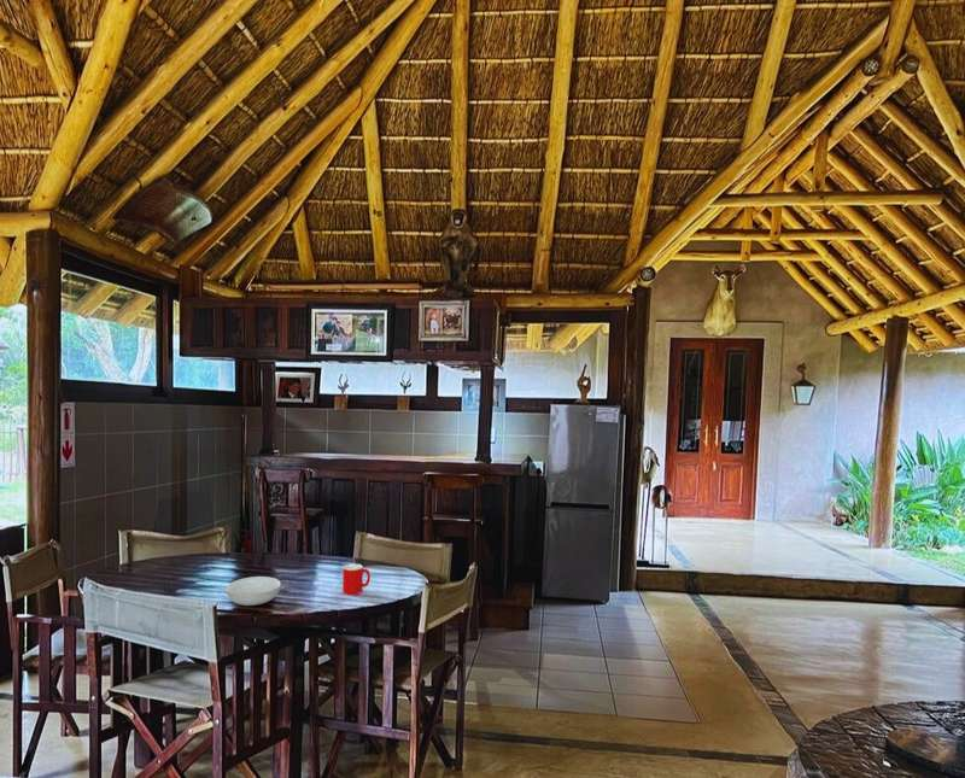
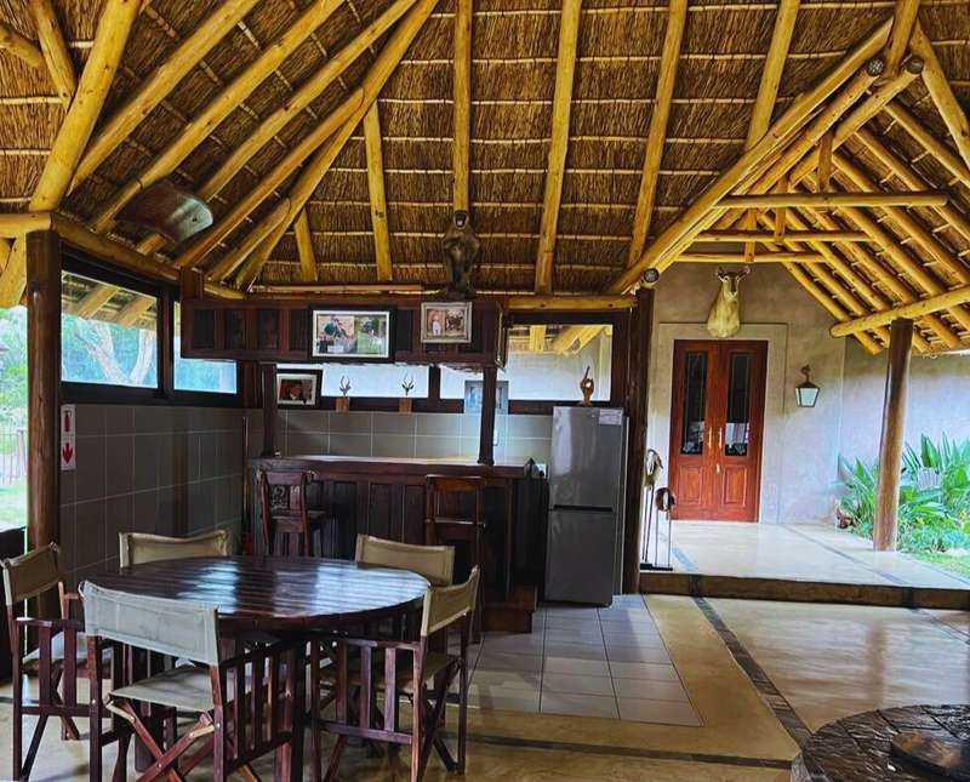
- cup (356, 578)
- serving bowl (253, 592)
